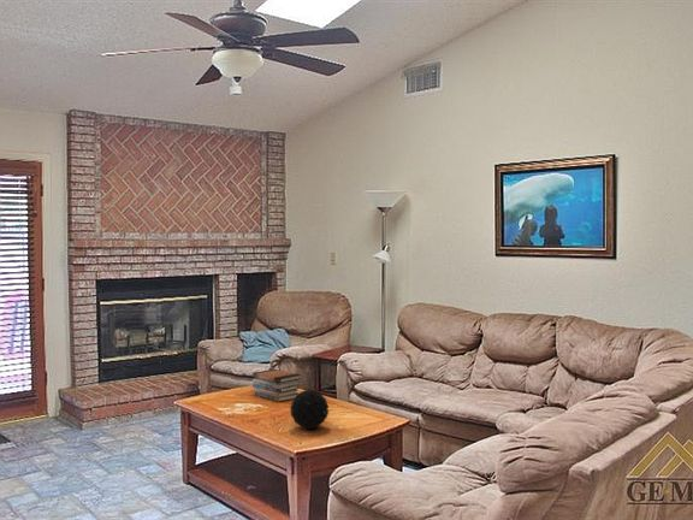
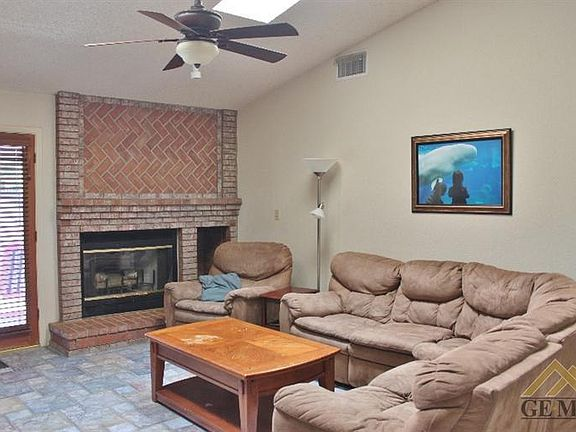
- book stack (276, 384)
- decorative orb (309, 409)
